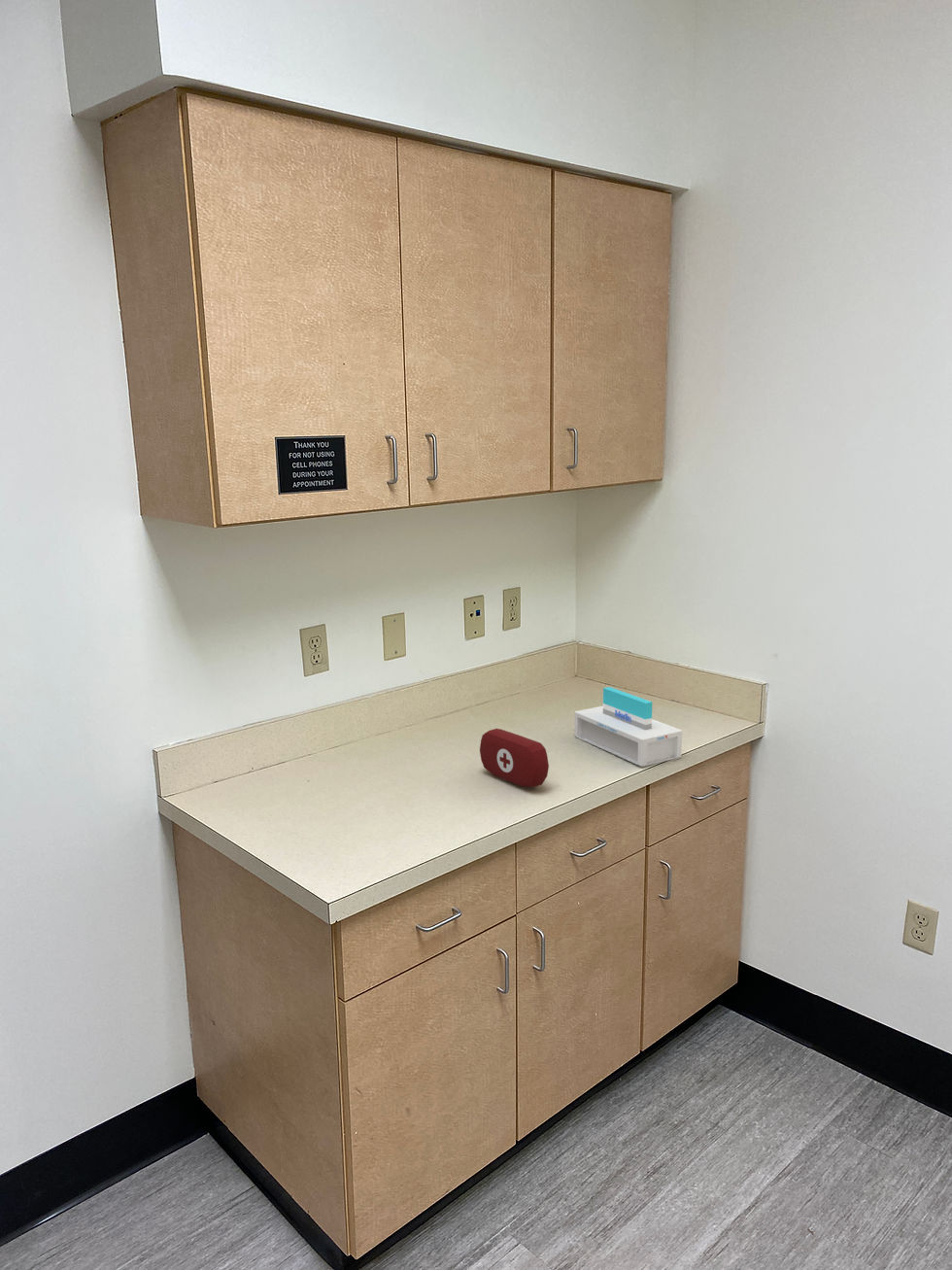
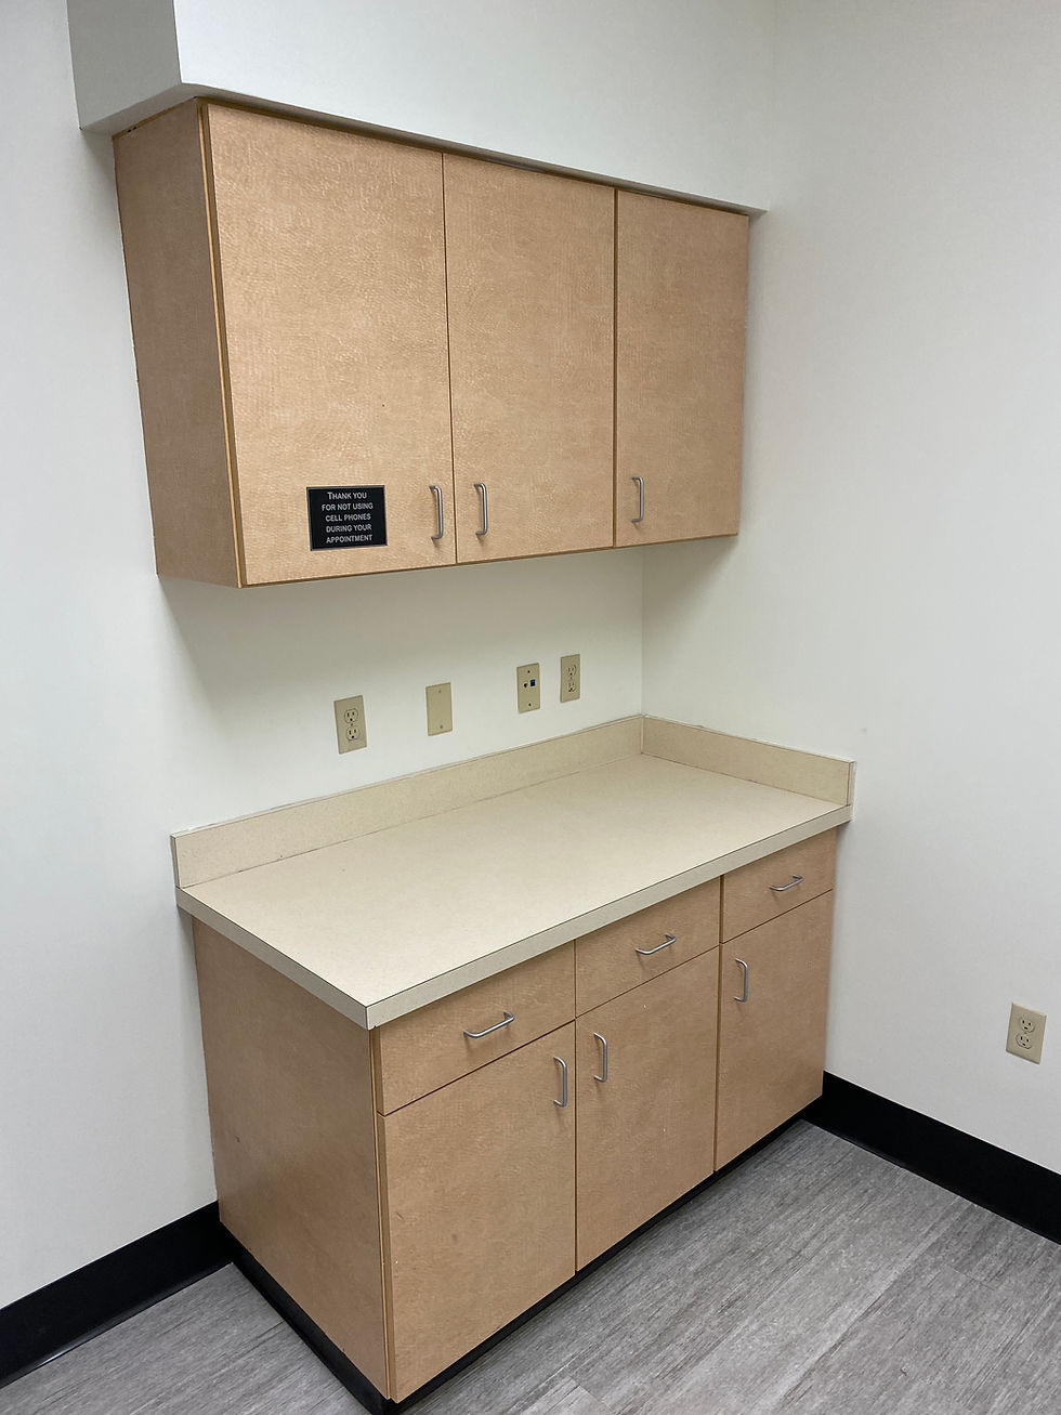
- first aid kit (513, 758)
- tissue box (627, 720)
